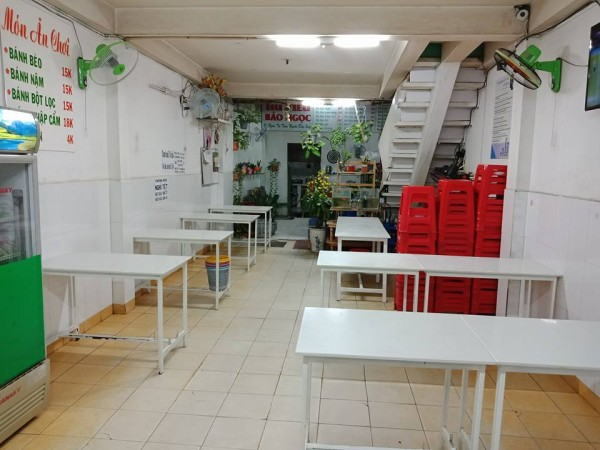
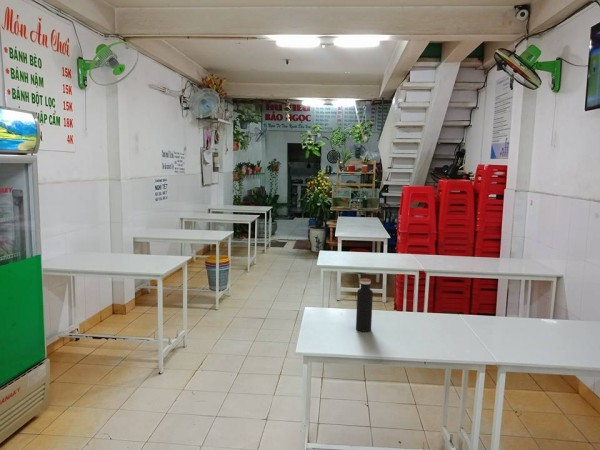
+ water bottle (364, 304)
